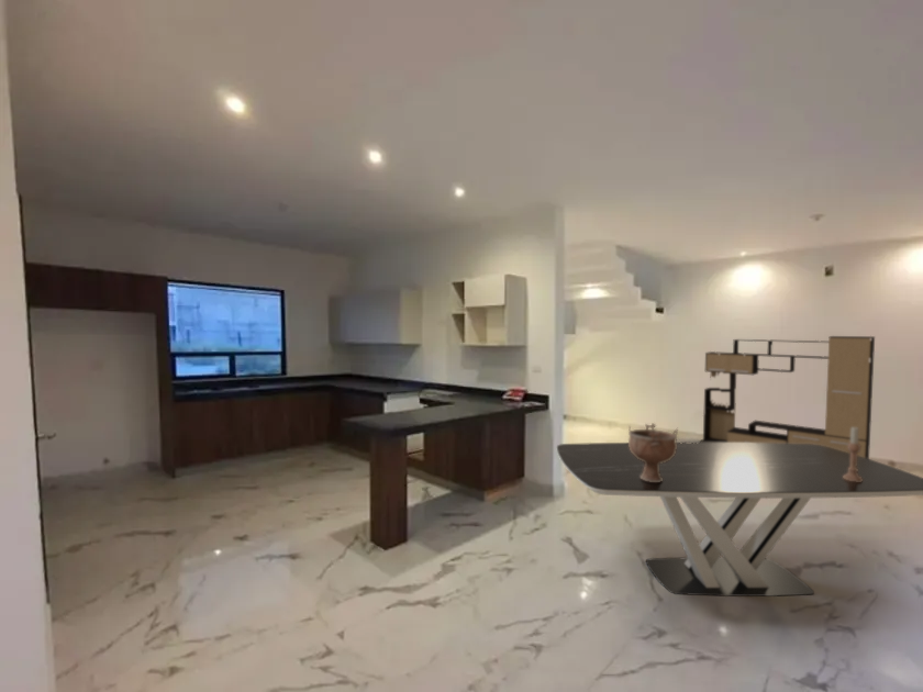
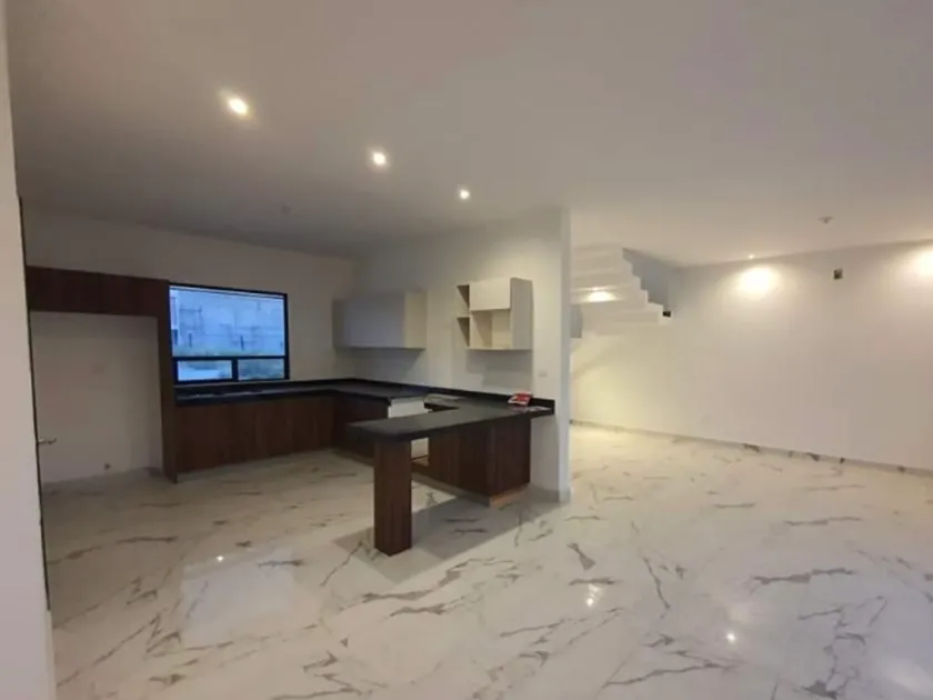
- candlestick (854, 453)
- decorative bowl (652, 453)
- dining table (721, 520)
- media console (779, 371)
